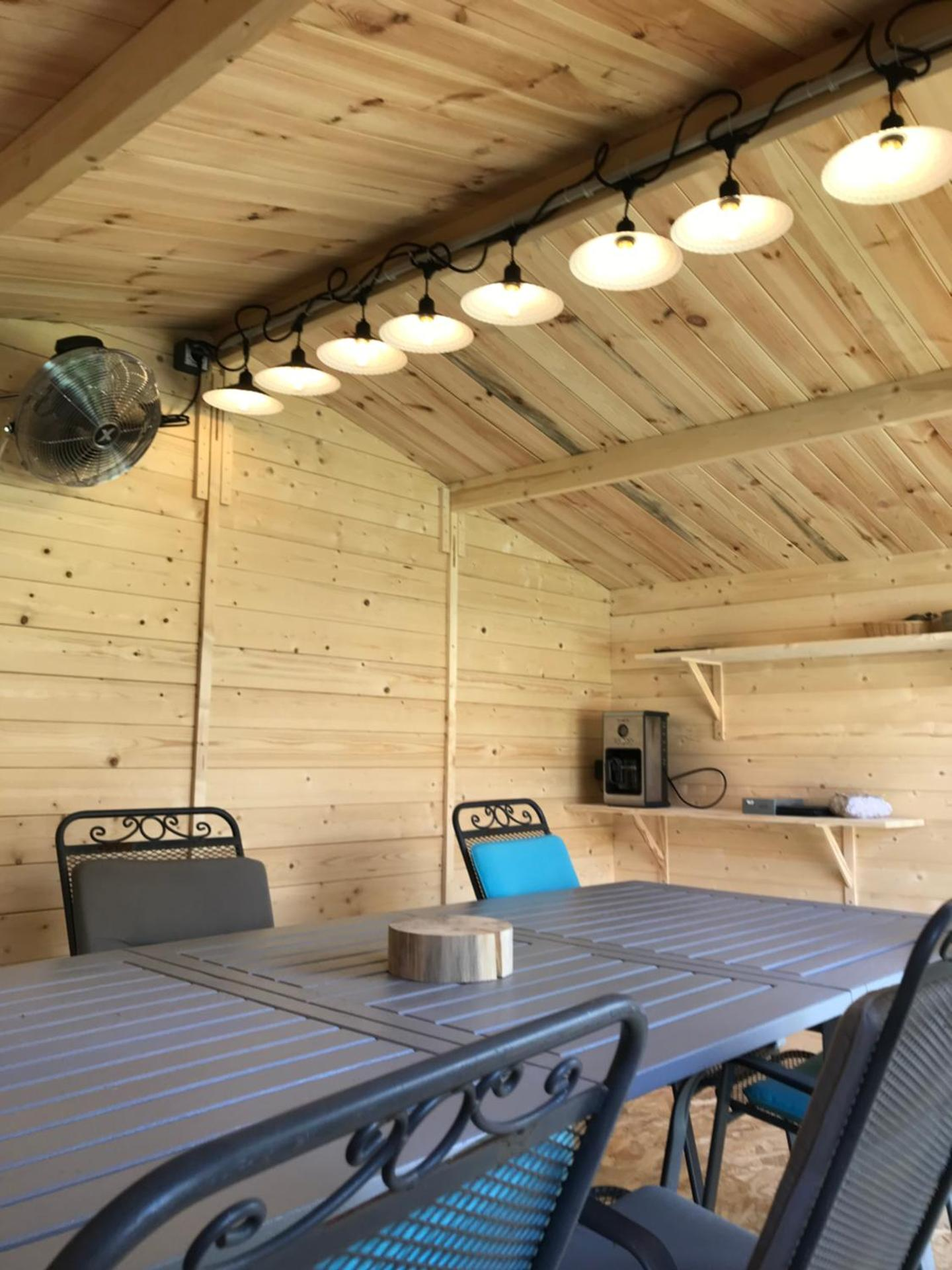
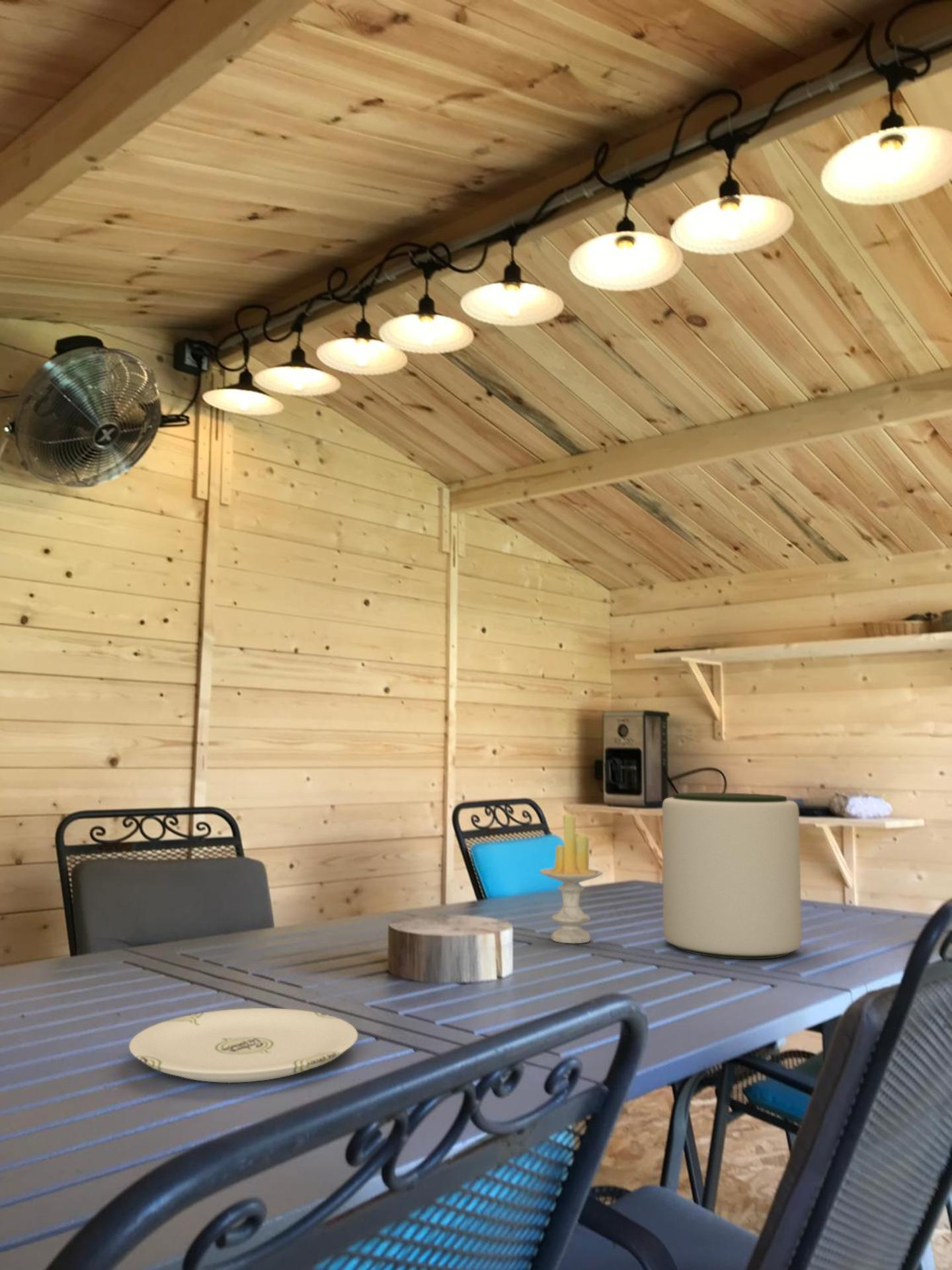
+ candle (571, 876)
+ plant pot (730, 870)
+ plate (246, 1046)
